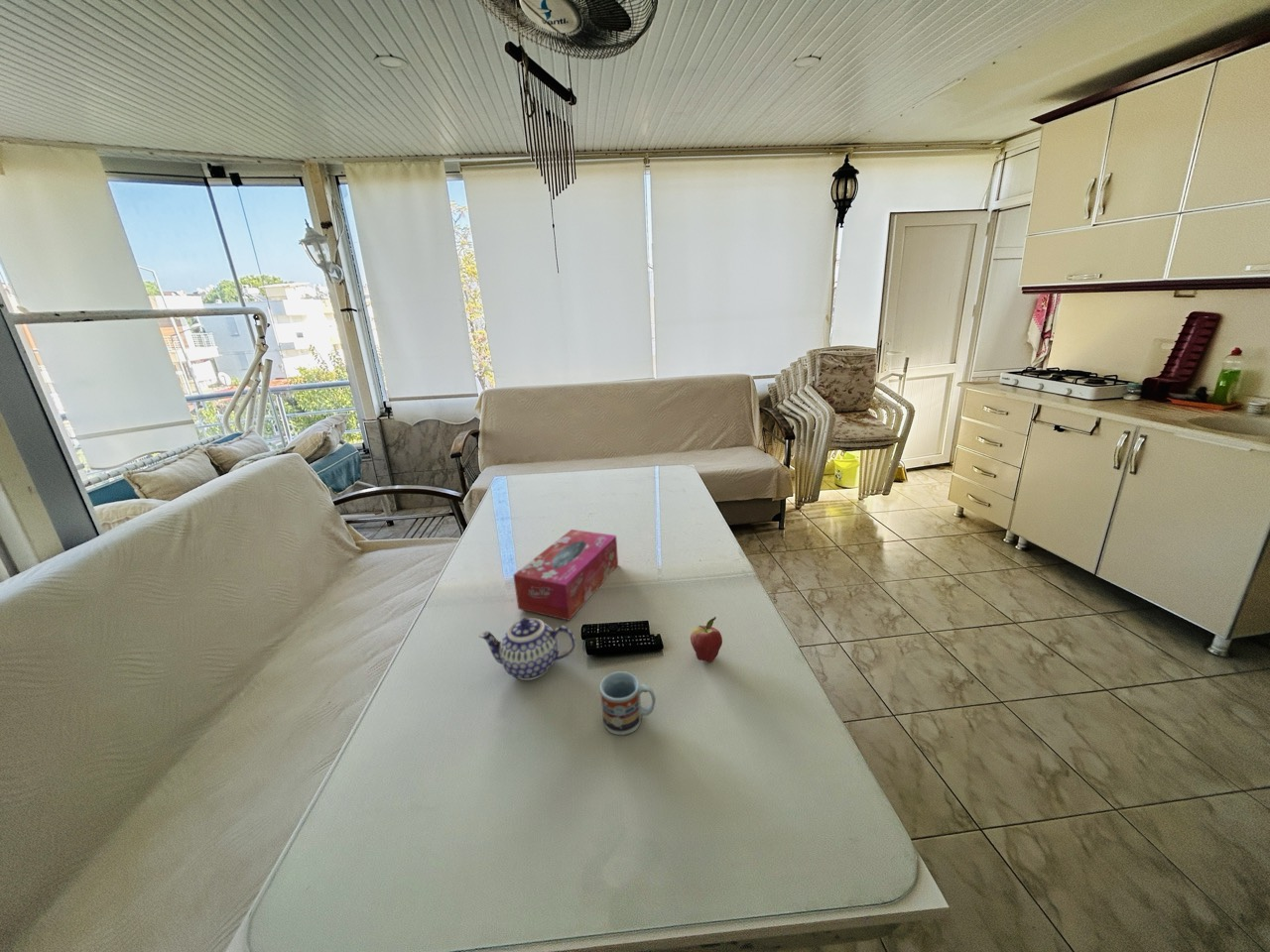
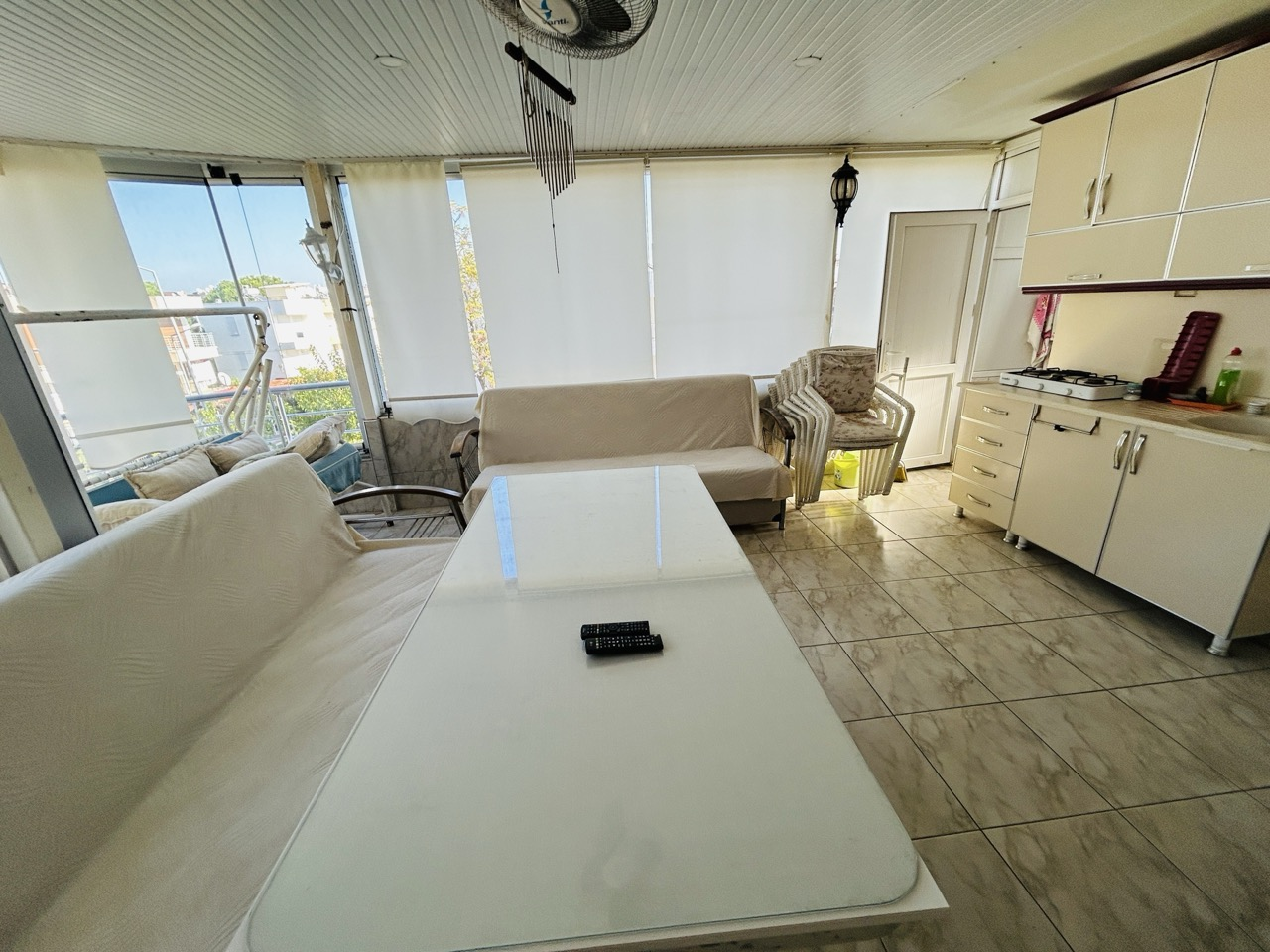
- tissue box (570, 569)
- fruit (705, 638)
- cup (628, 701)
- teapot (528, 644)
